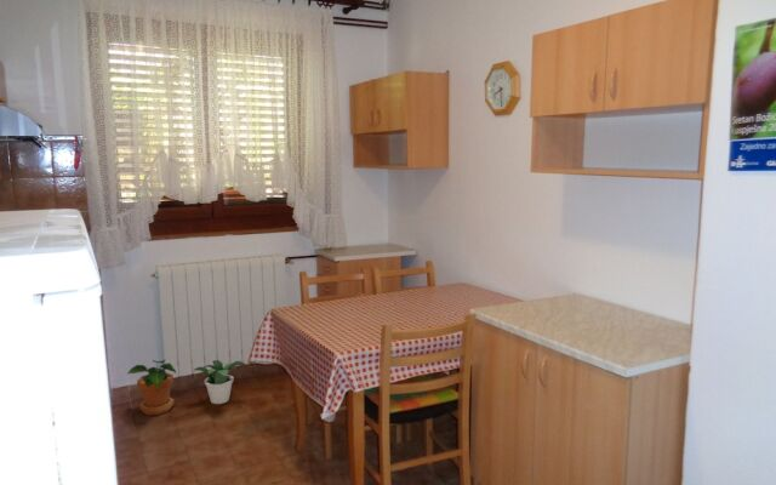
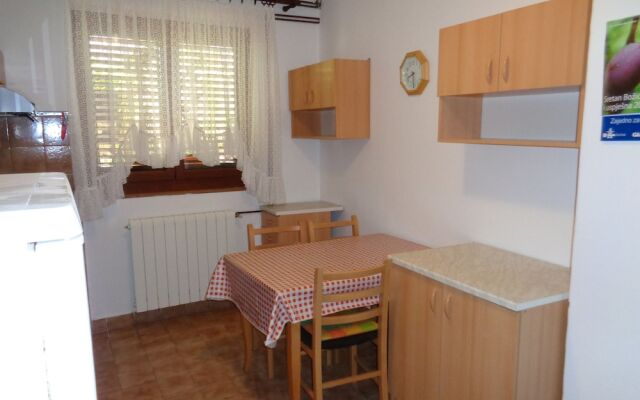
- potted plant (221, 382)
- potted plant (153, 388)
